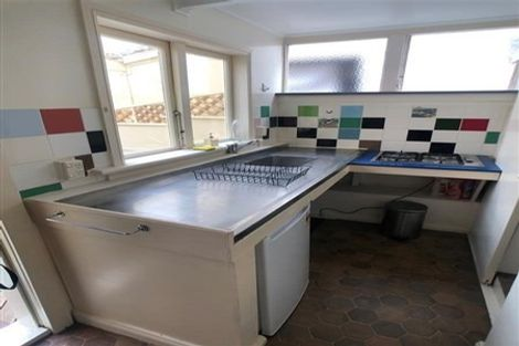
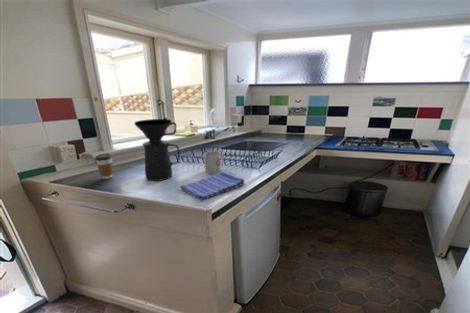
+ mug (215, 161)
+ dish towel (213, 183)
+ coffee maker (156, 150)
+ coffee cup (105, 166)
